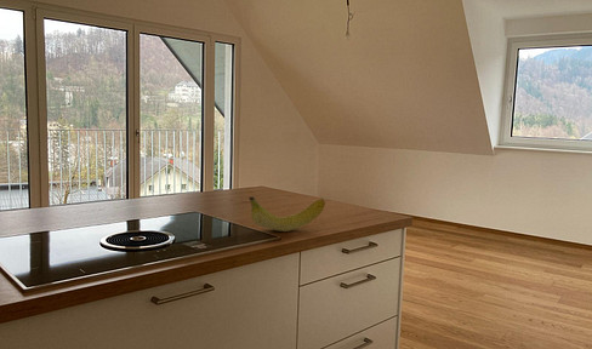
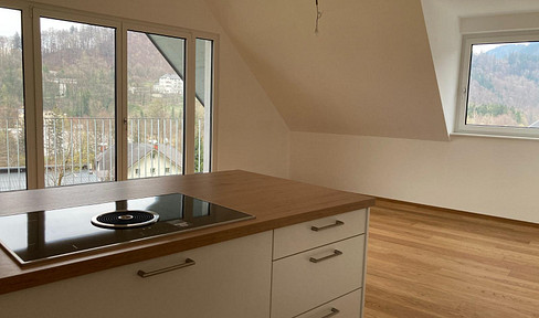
- fruit (289, 216)
